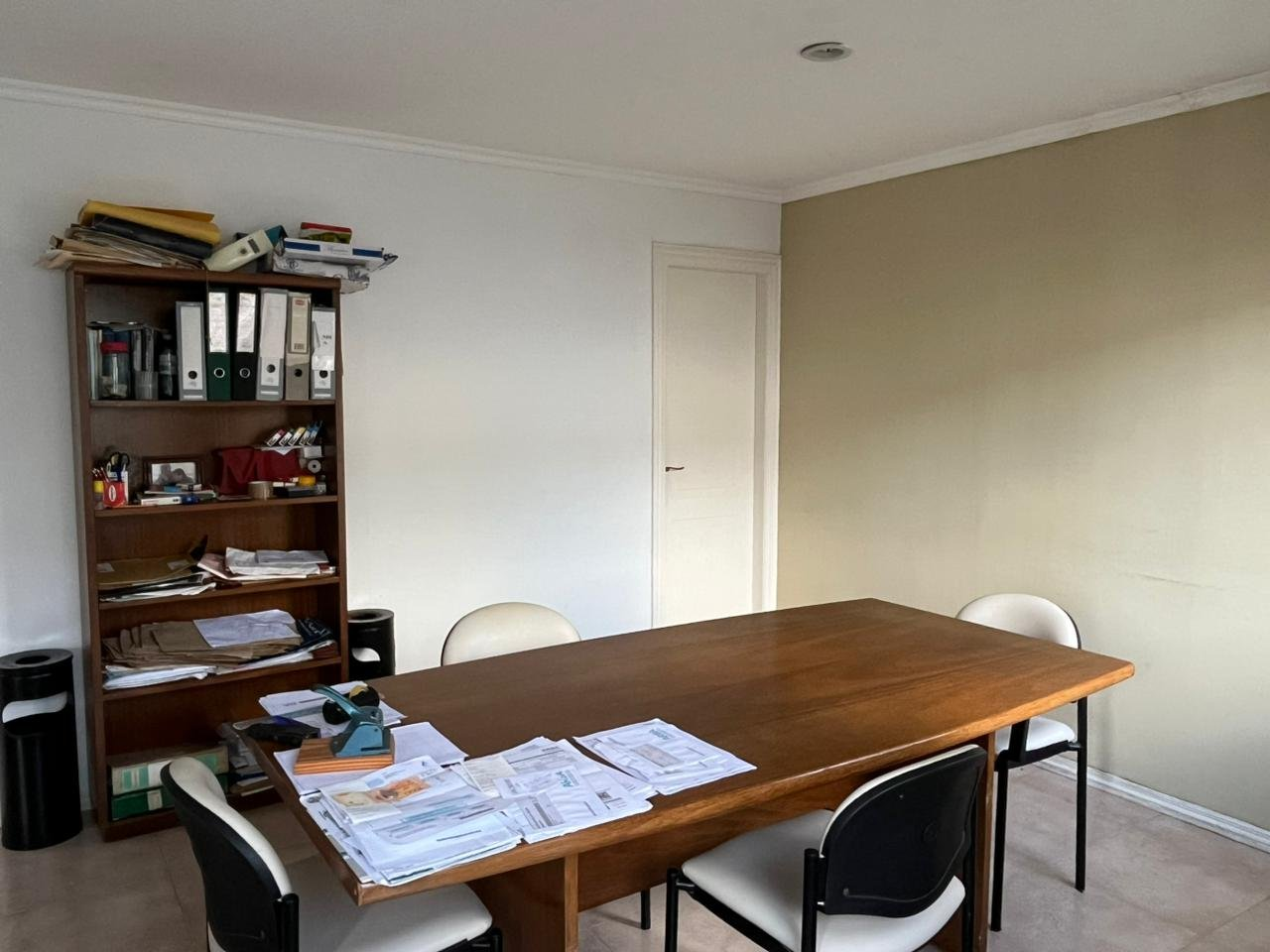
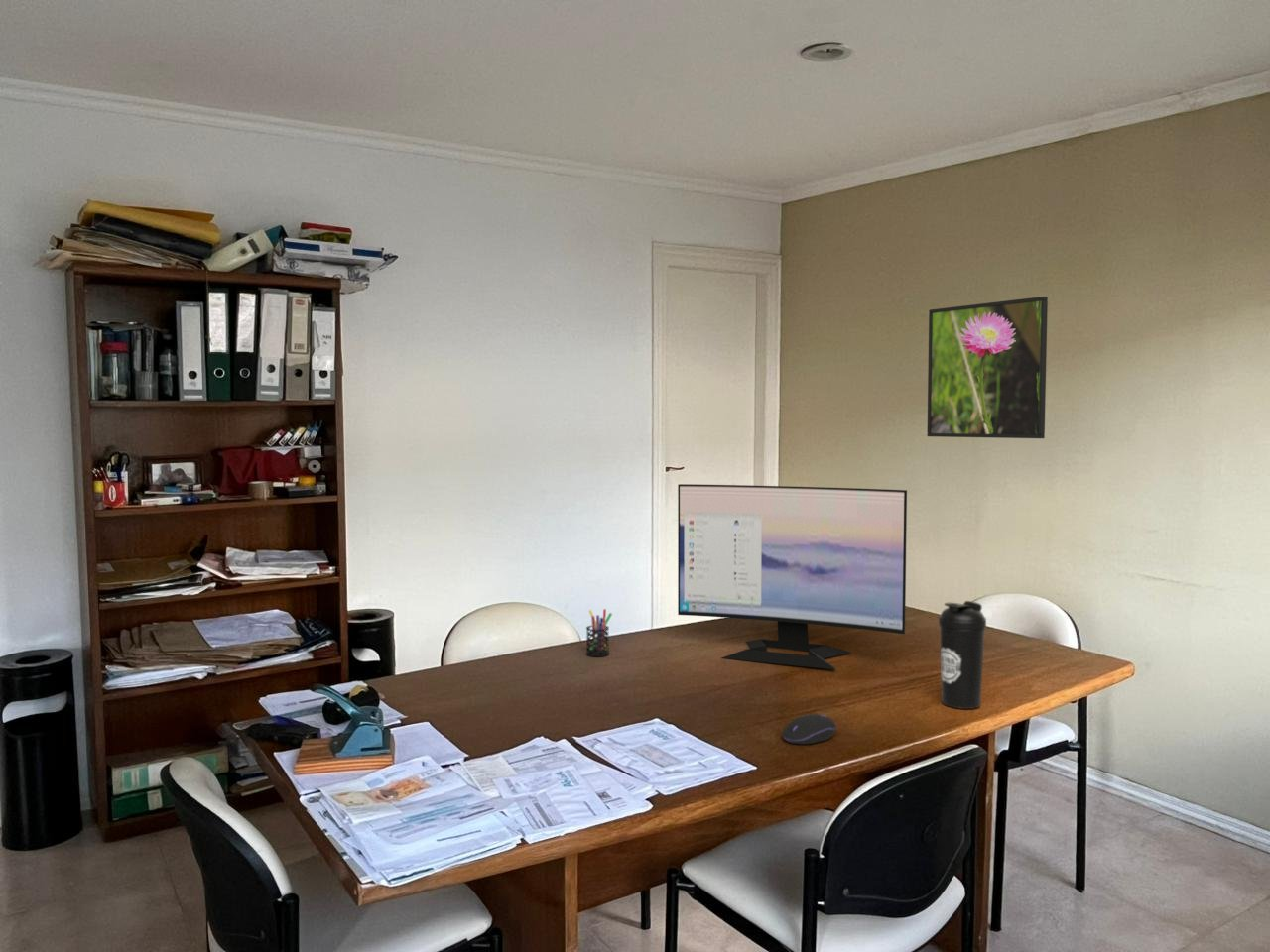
+ computer mouse (809, 727)
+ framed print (983, 370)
+ water bottle (961, 653)
+ pen holder (600, 630)
+ computer monitor (788, 571)
